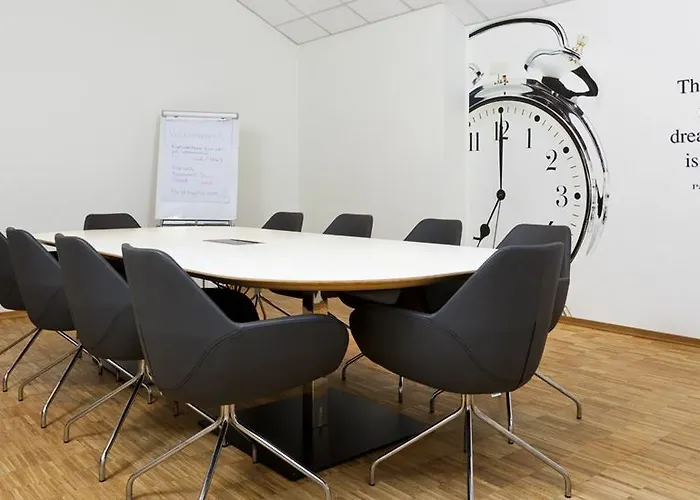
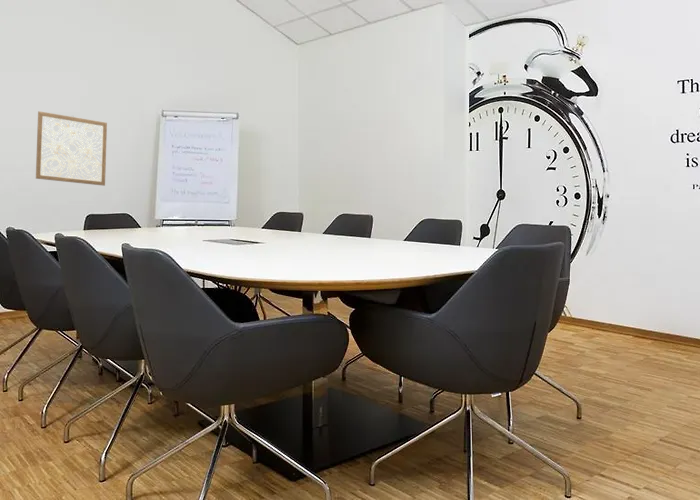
+ wall art (70, 150)
